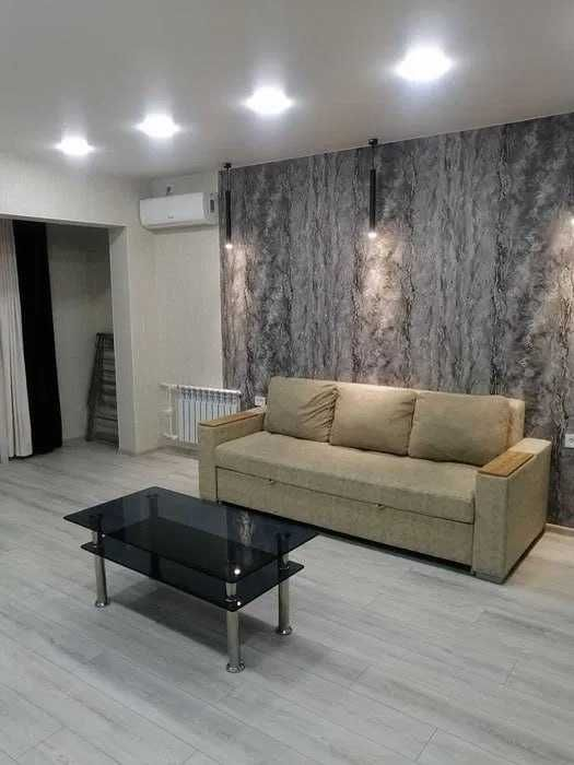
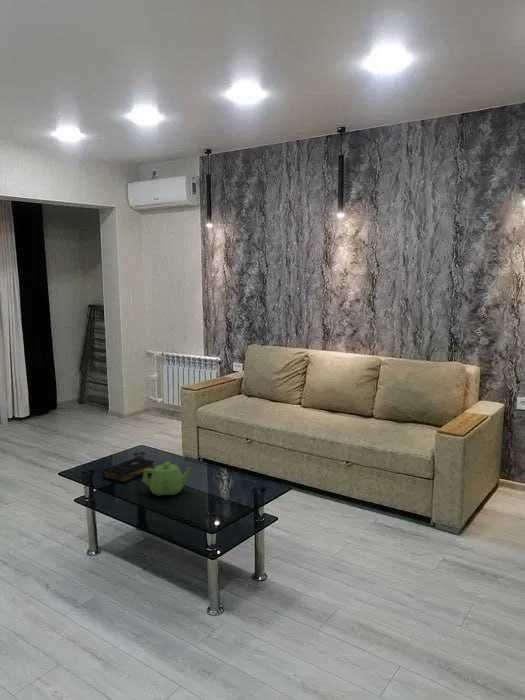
+ teapot (167, 477)
+ book (131, 469)
